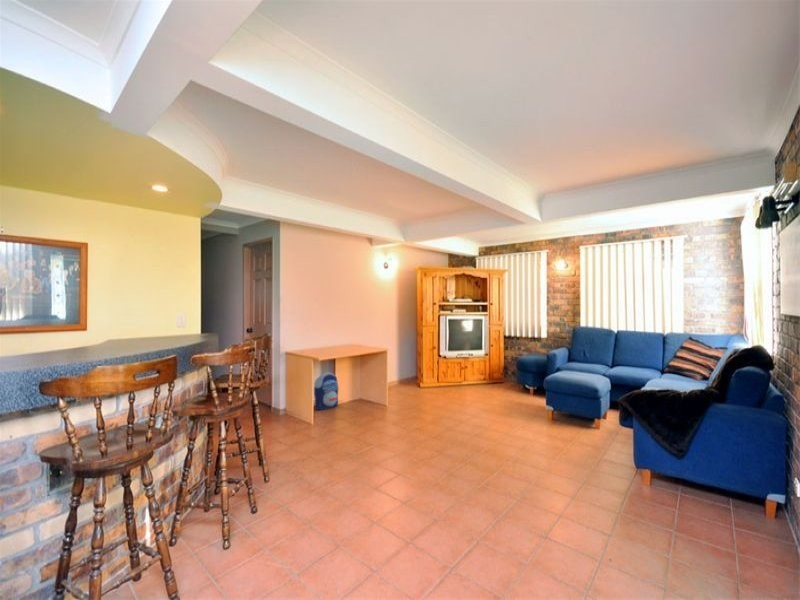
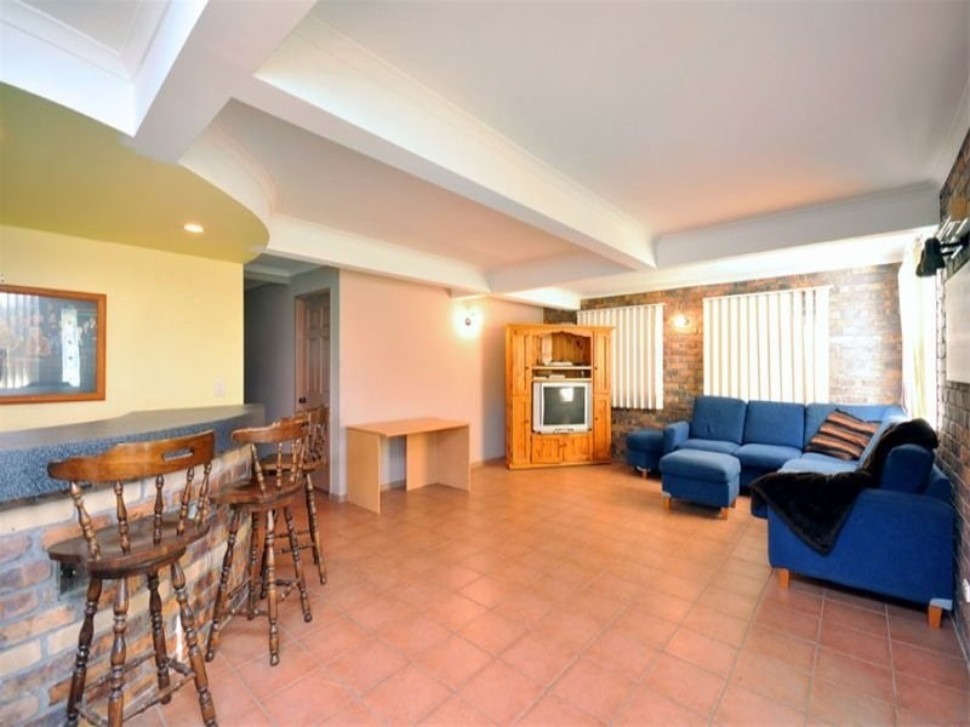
- backpack (326, 390)
